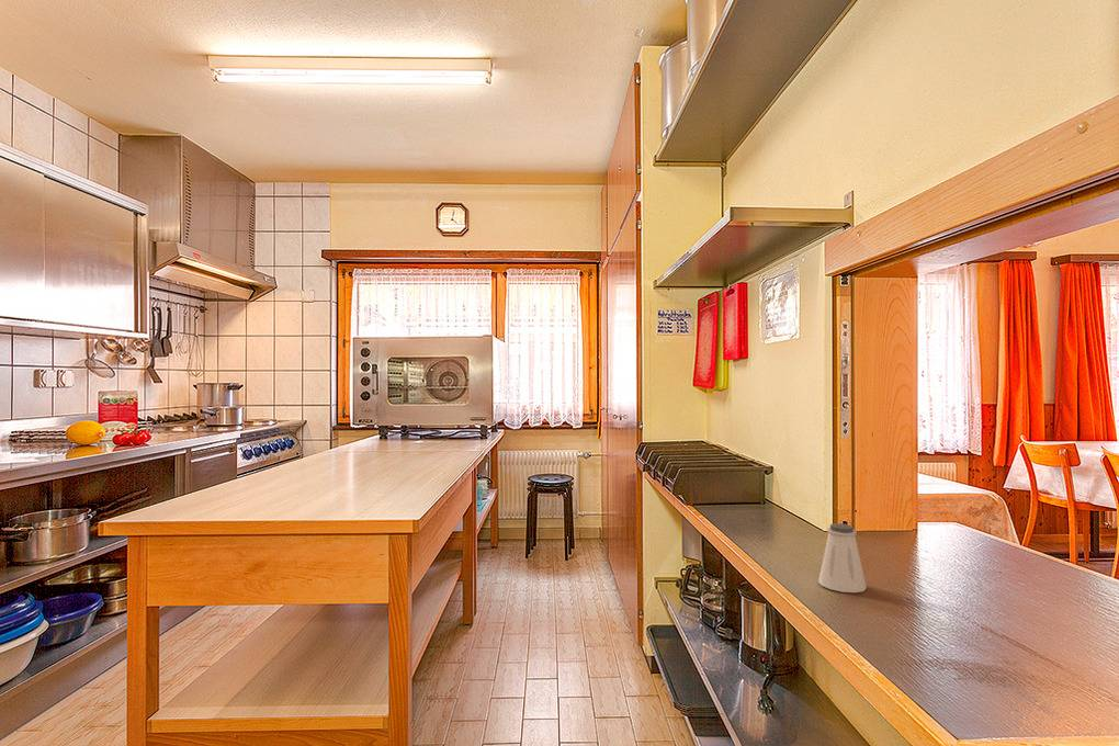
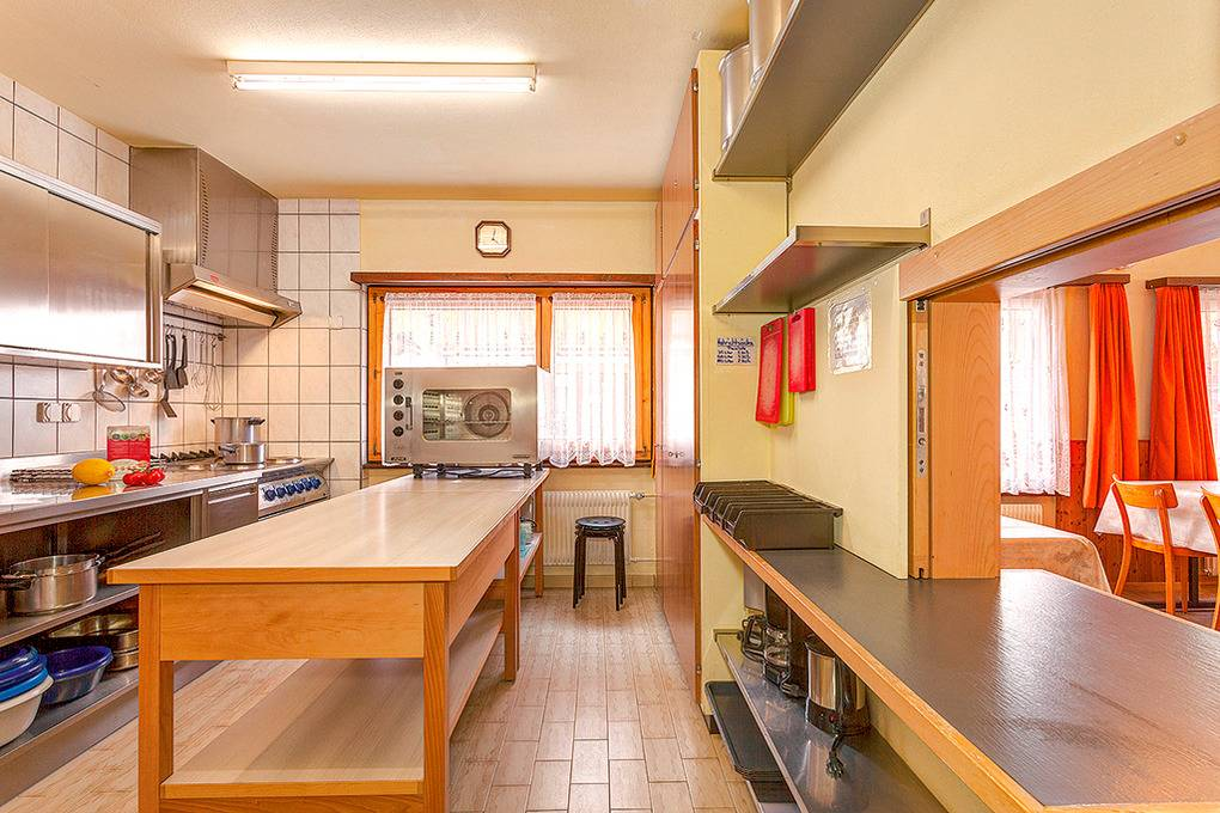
- saltshaker (841, 555)
